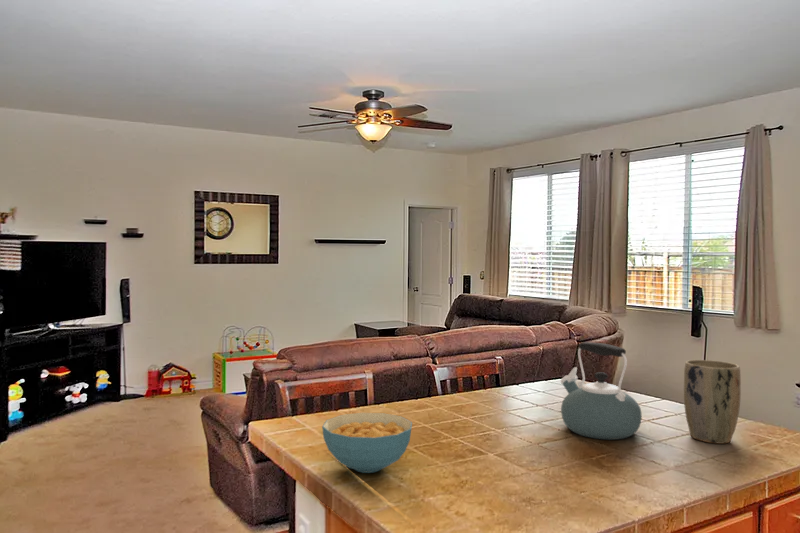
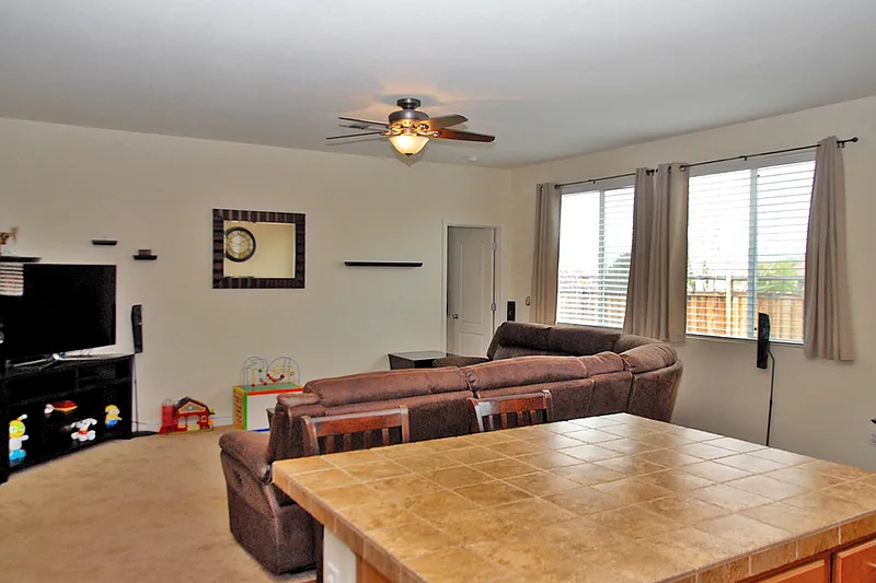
- kettle (595, 386)
- plant pot (711, 401)
- cereal bowl (367, 446)
